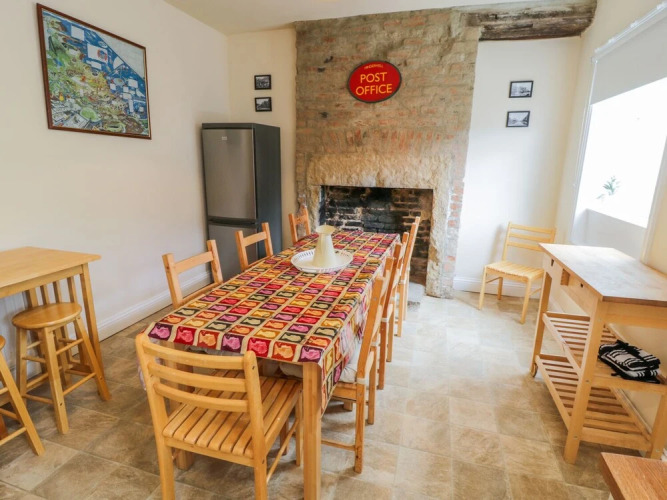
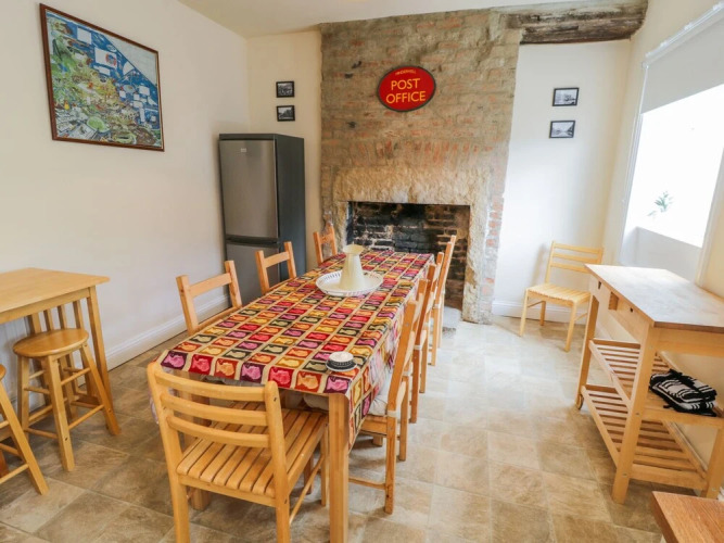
+ architectural model (341, 357)
